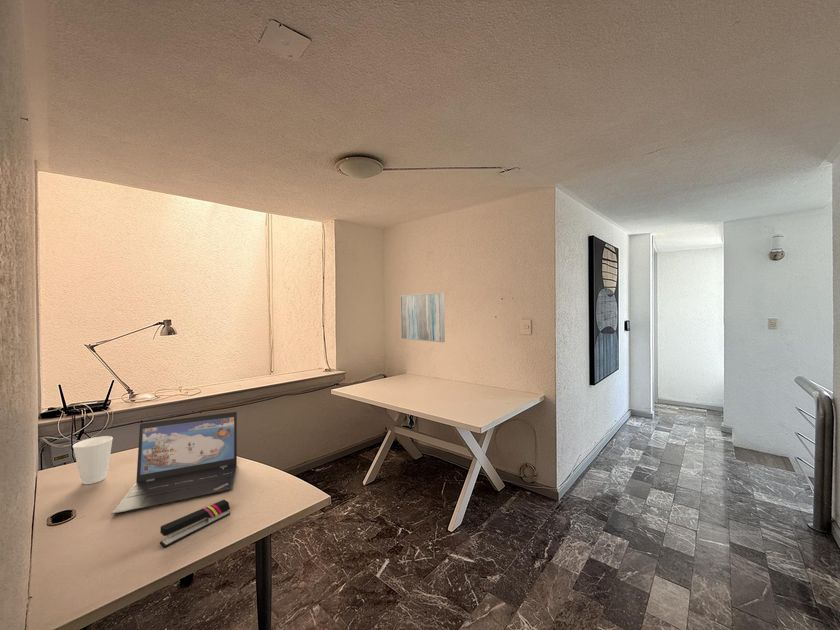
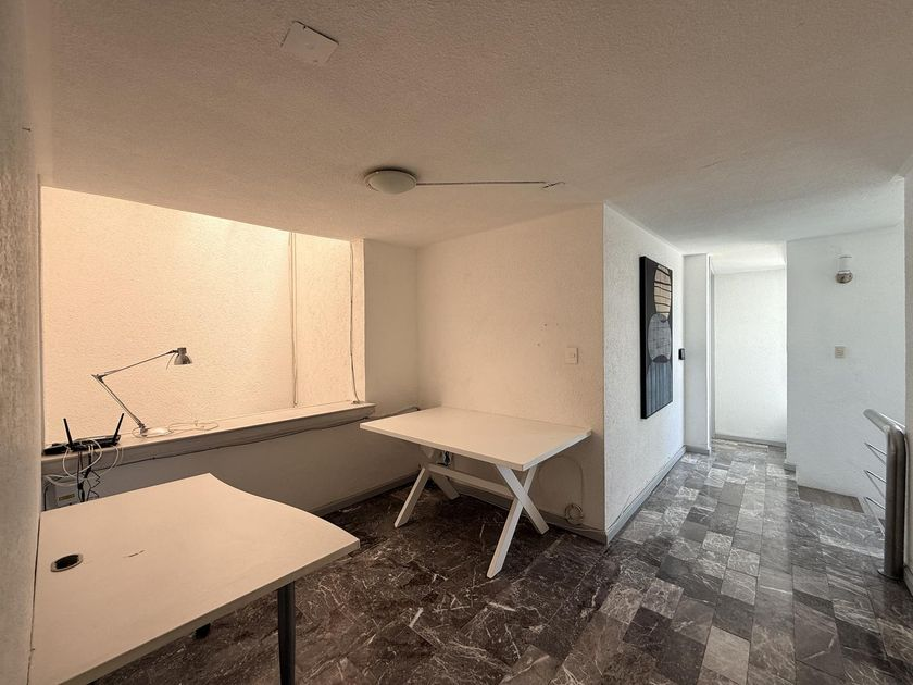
- laptop (183, 456)
- stapler (197, 519)
- wall art (421, 317)
- cup (93, 460)
